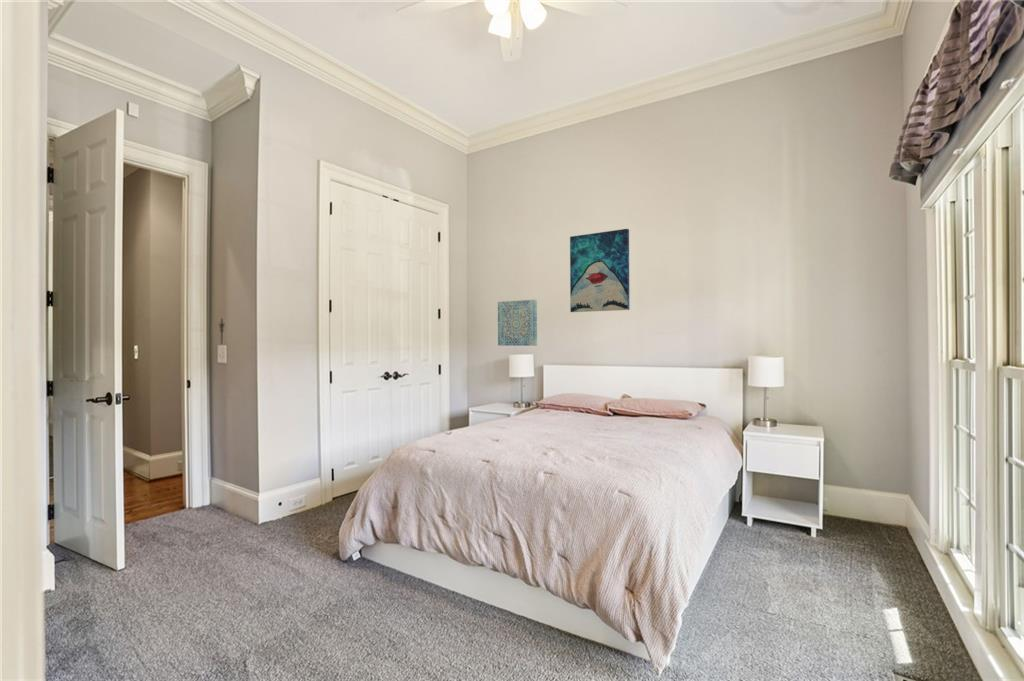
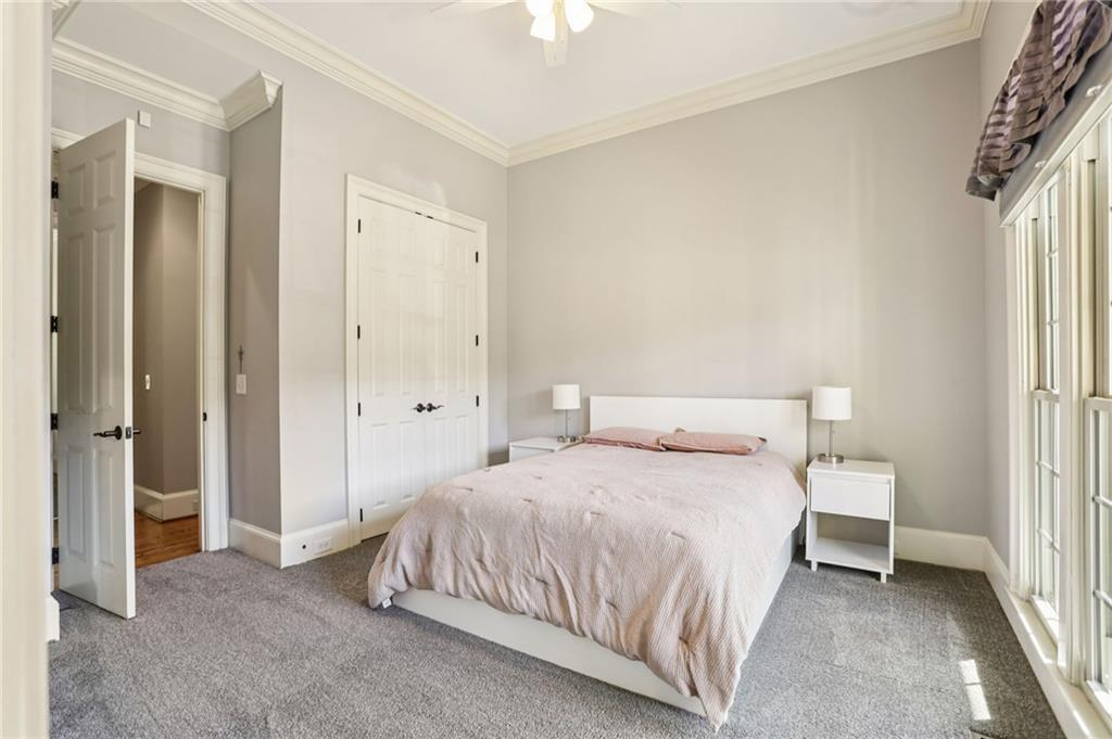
- wall art (516, 323)
- wall art (598, 272)
